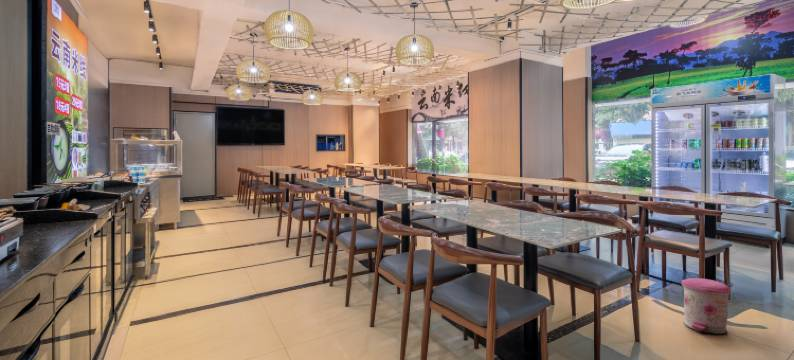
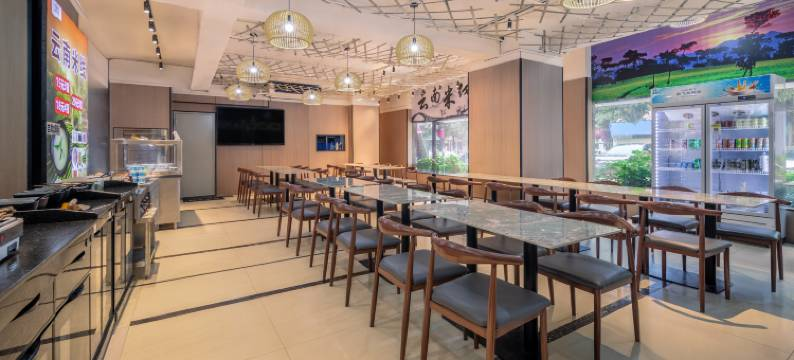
- trash can (705, 304)
